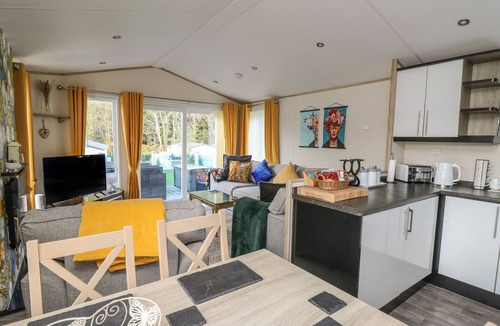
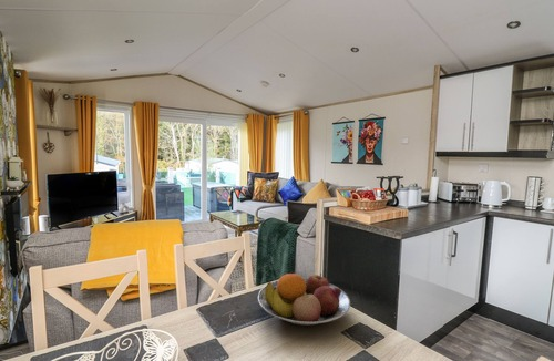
+ fruit bowl (304, 292)
